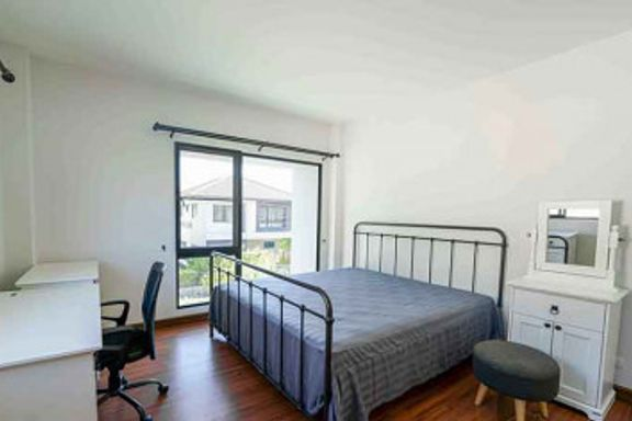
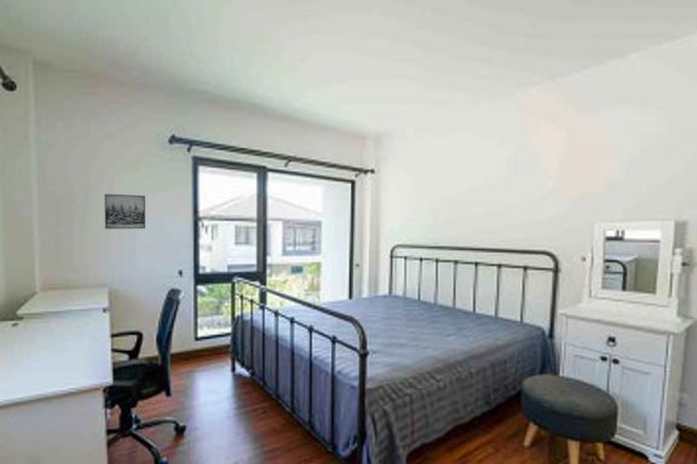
+ wall art (125, 211)
